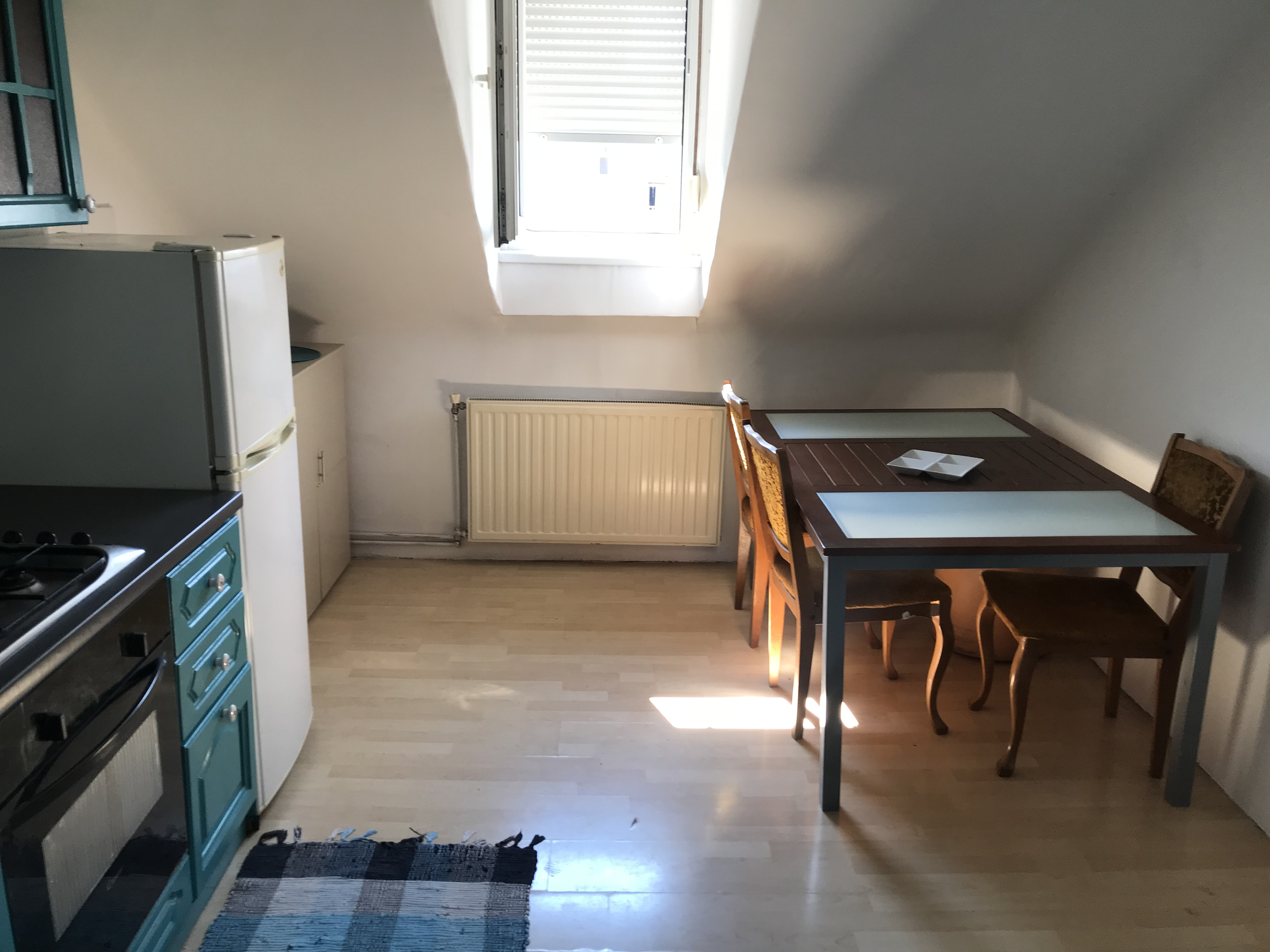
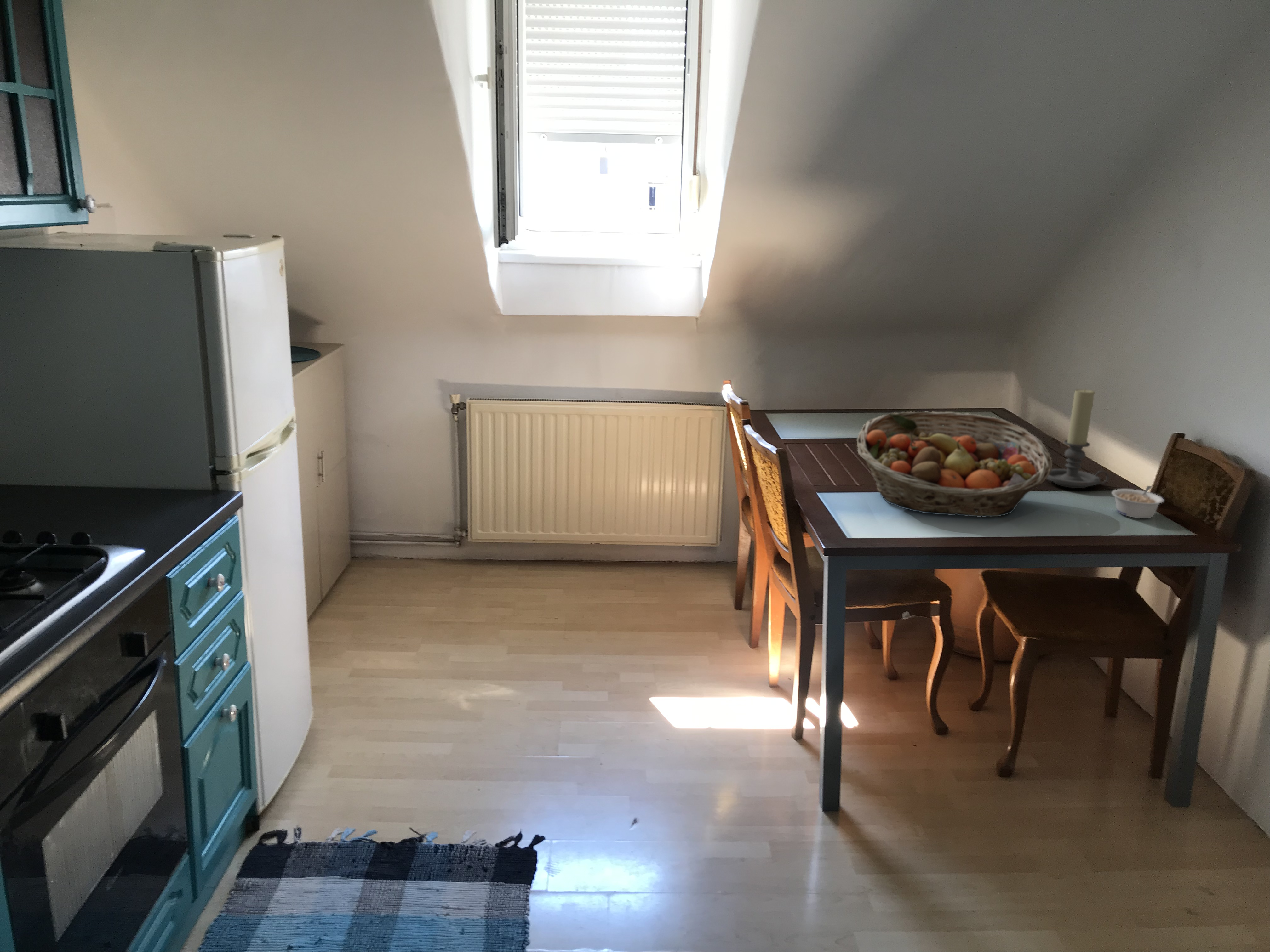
+ candle holder (1083, 437)
+ legume (1136, 502)
+ fruit basket (950, 462)
